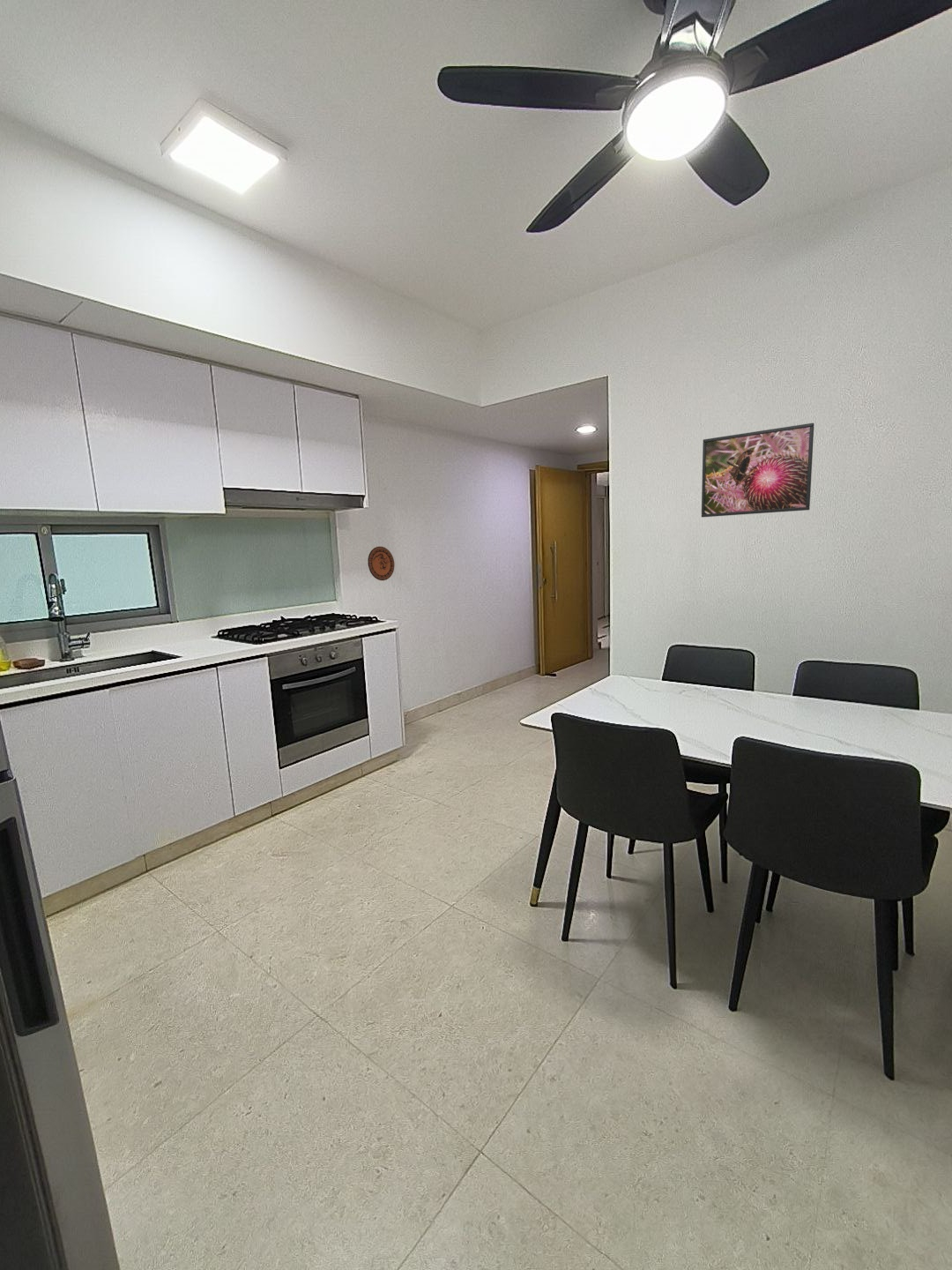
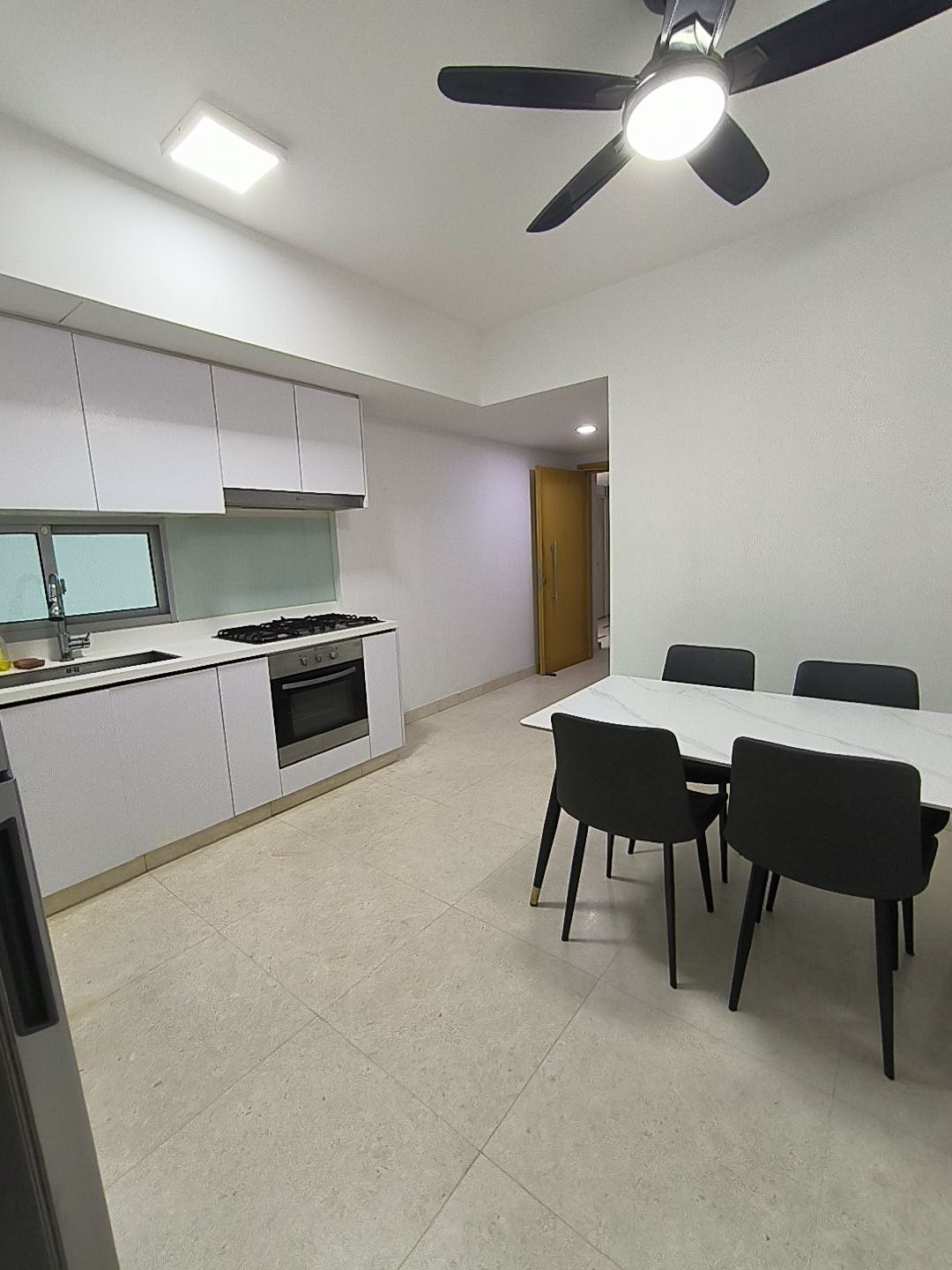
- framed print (754, 473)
- decorative plate (381, 564)
